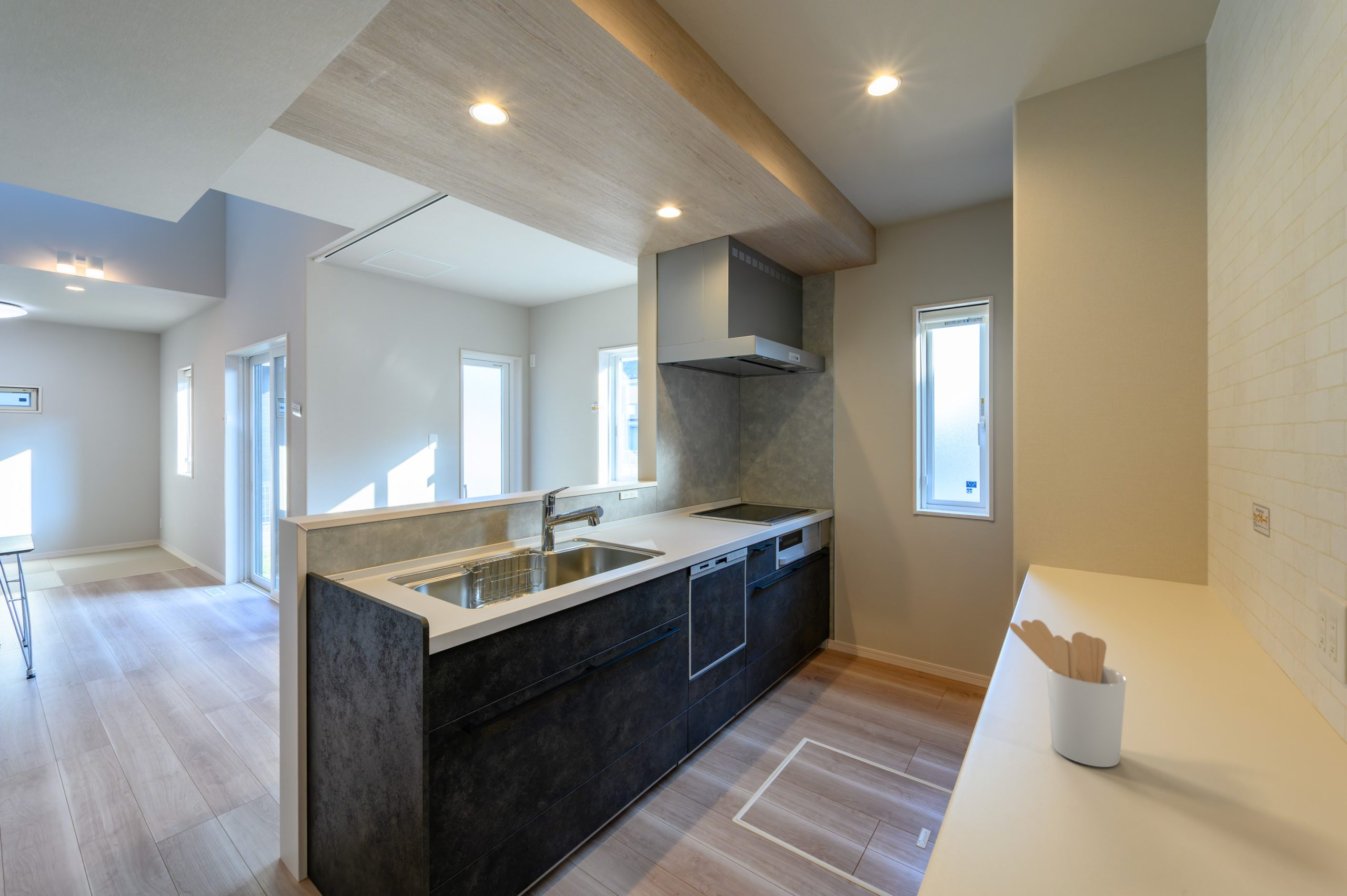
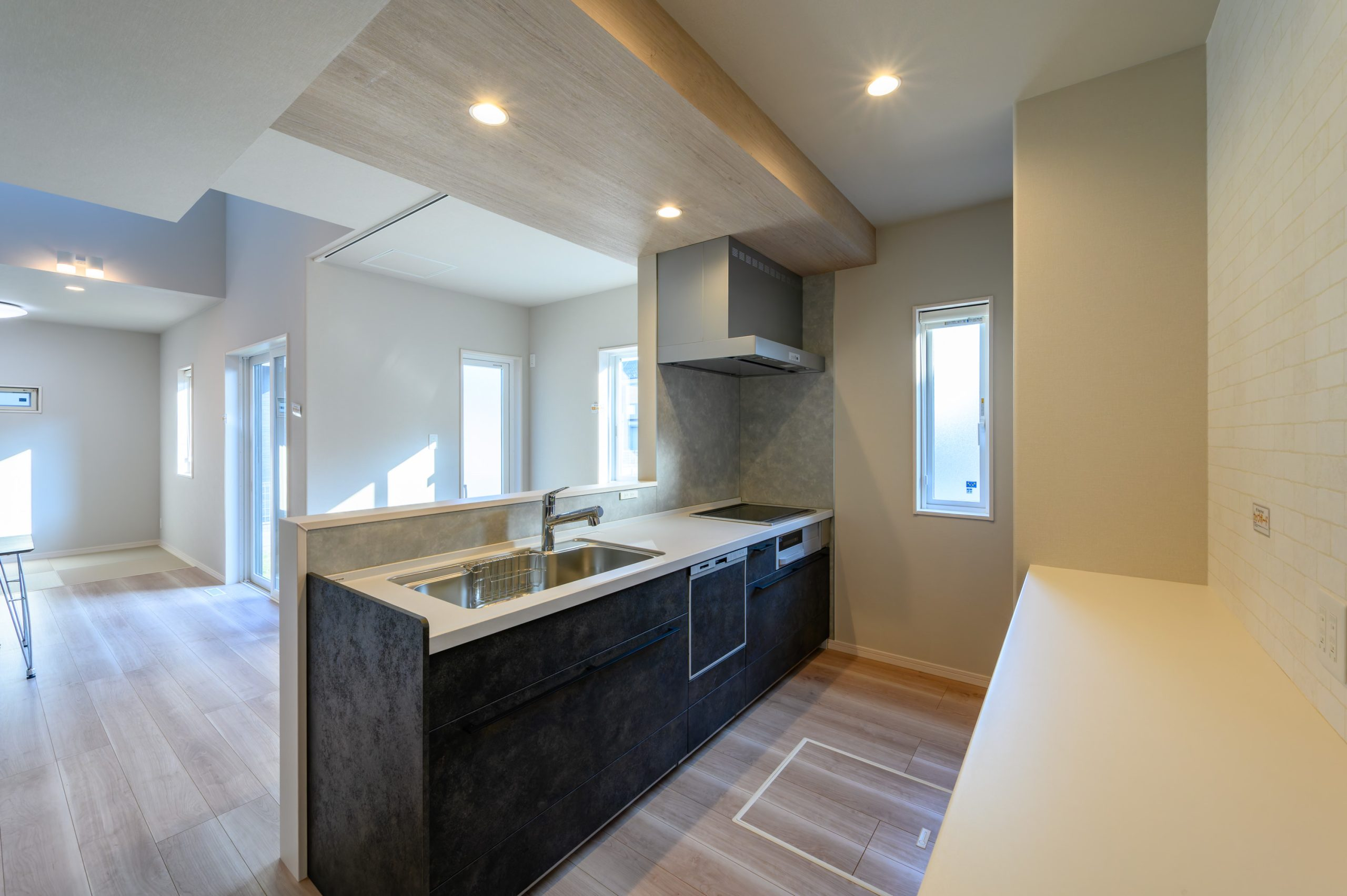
- utensil holder (1065, 686)
